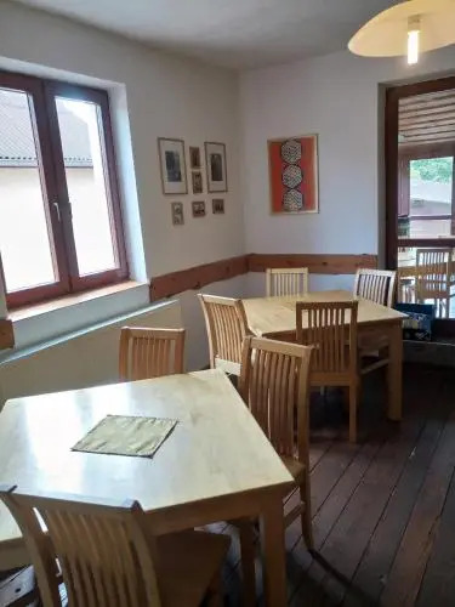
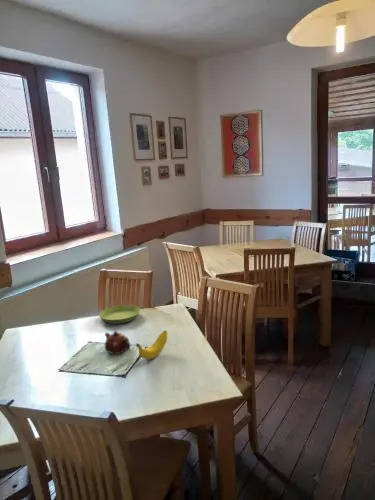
+ teapot (117, 340)
+ banana (152, 345)
+ saucer (120, 314)
